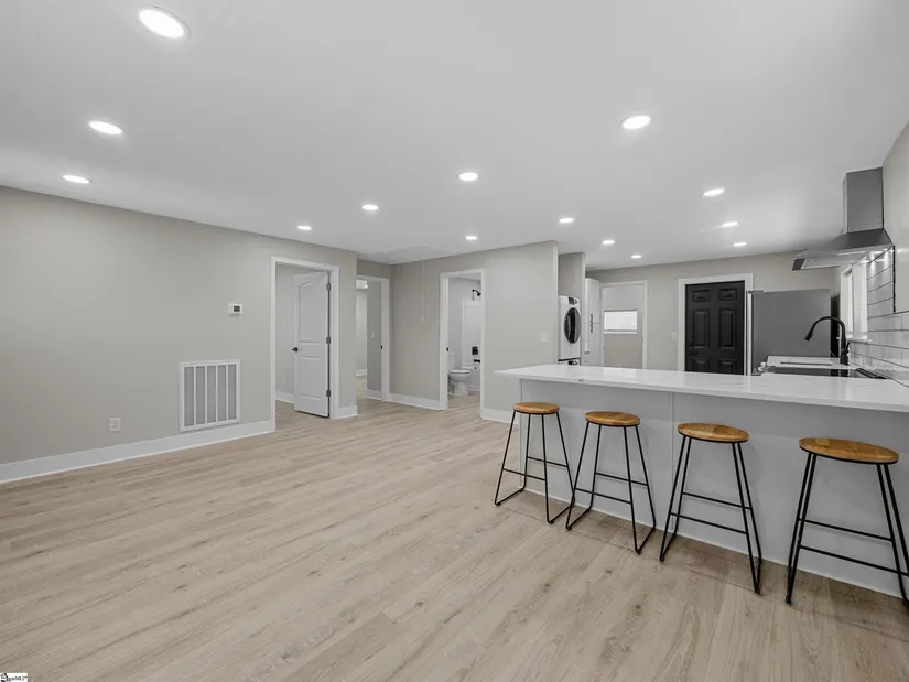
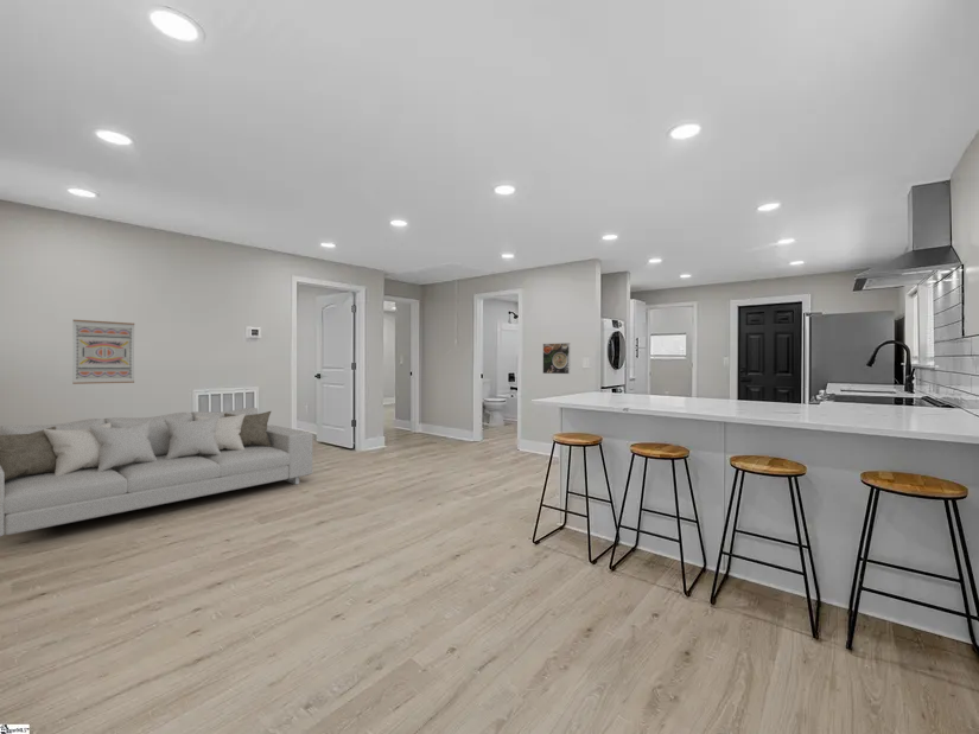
+ sofa (158, 459)
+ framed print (555, 358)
+ wall art (104, 352)
